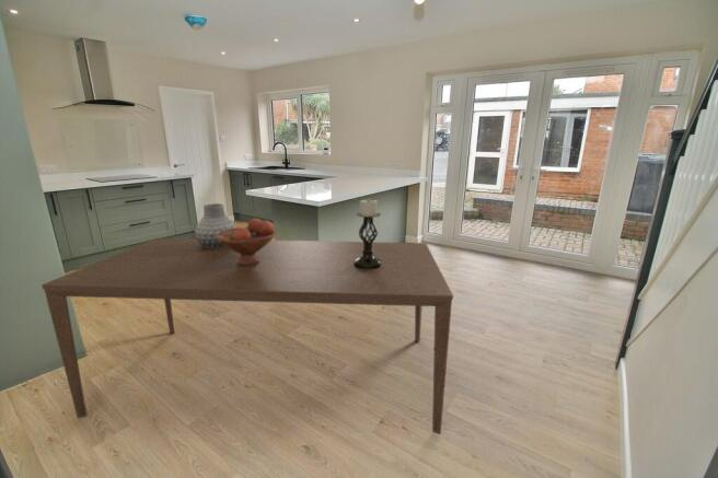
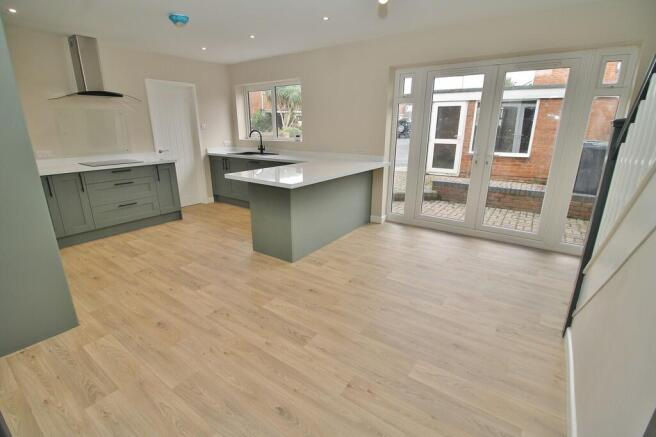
- fruit bowl (246, 242)
- vase (216, 224)
- dining table (274, 301)
- candle holder (368, 232)
